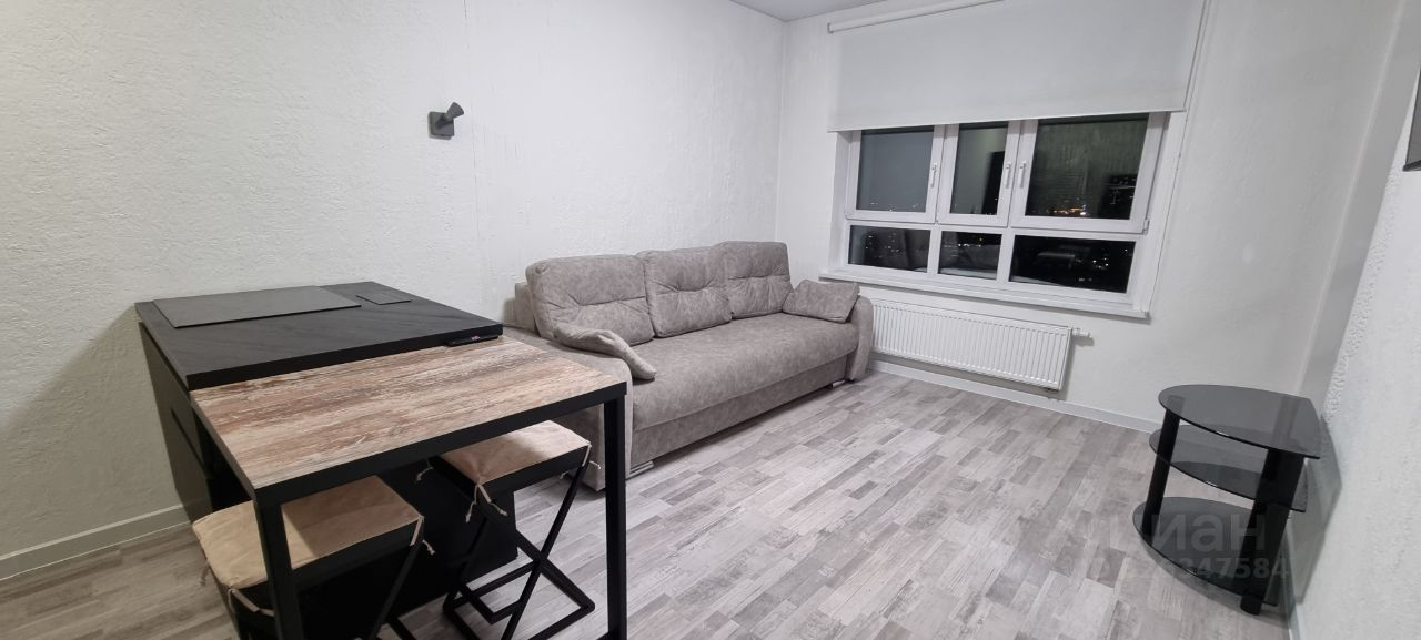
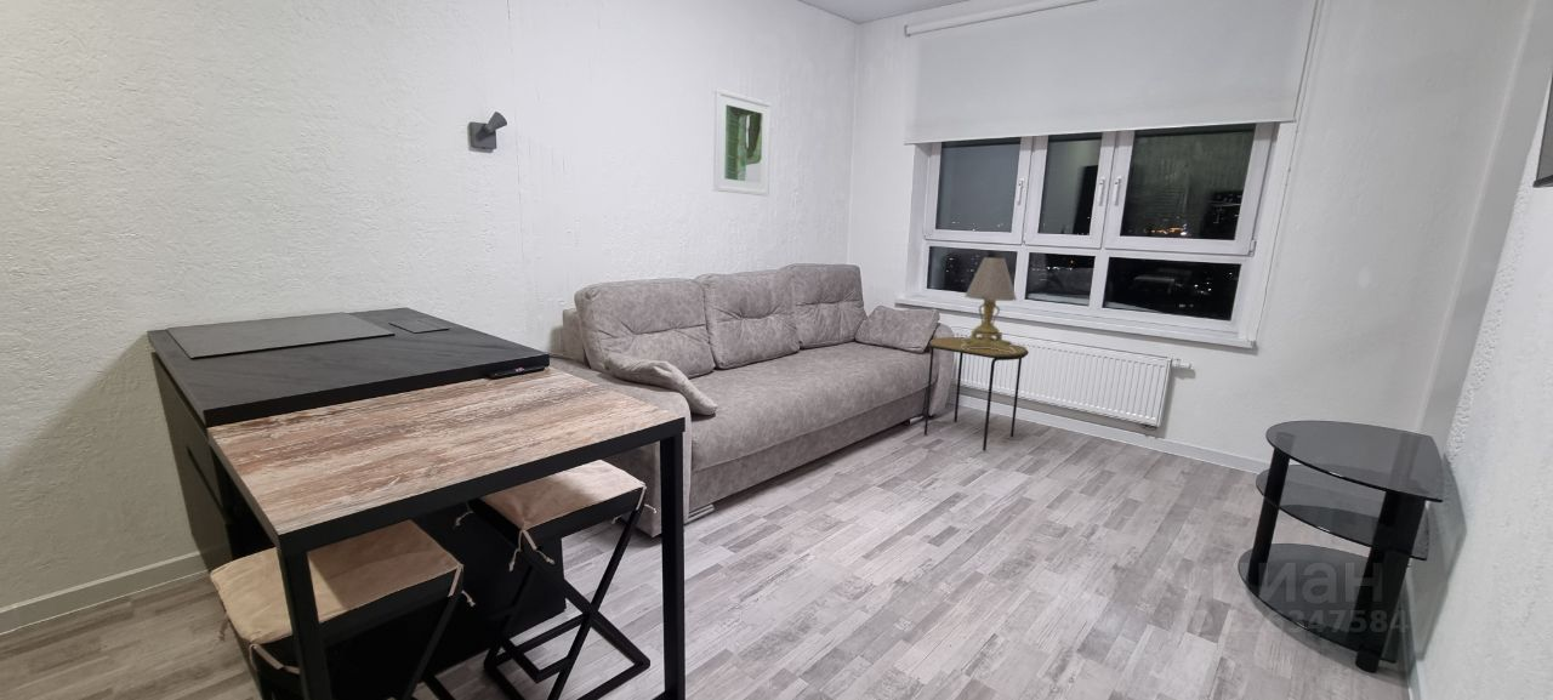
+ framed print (743, 144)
+ lamp (991, 302)
+ side table (958, 391)
